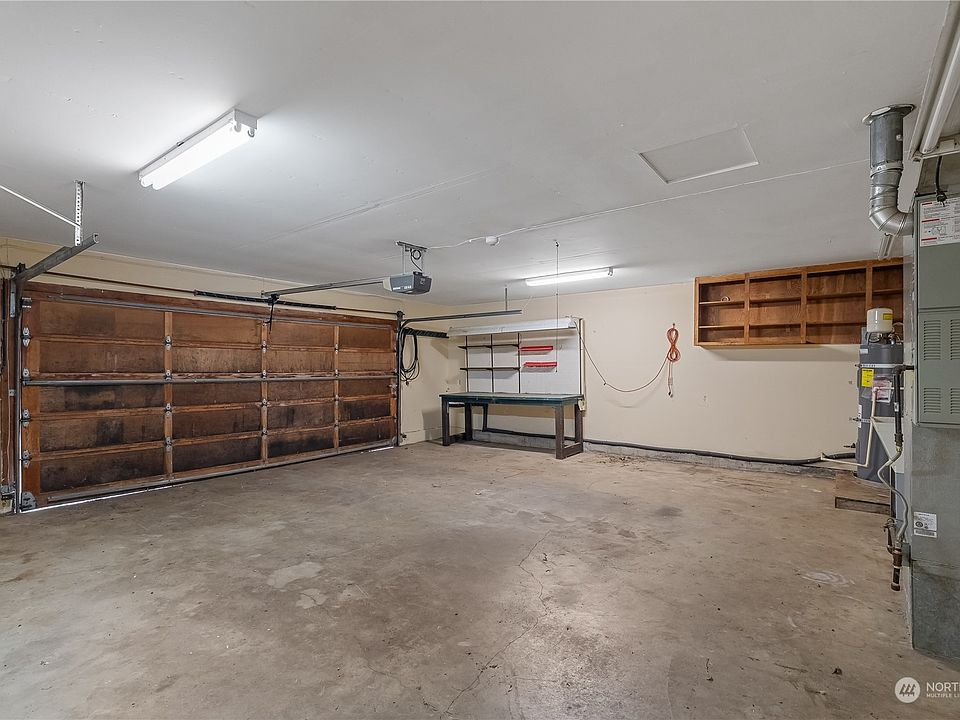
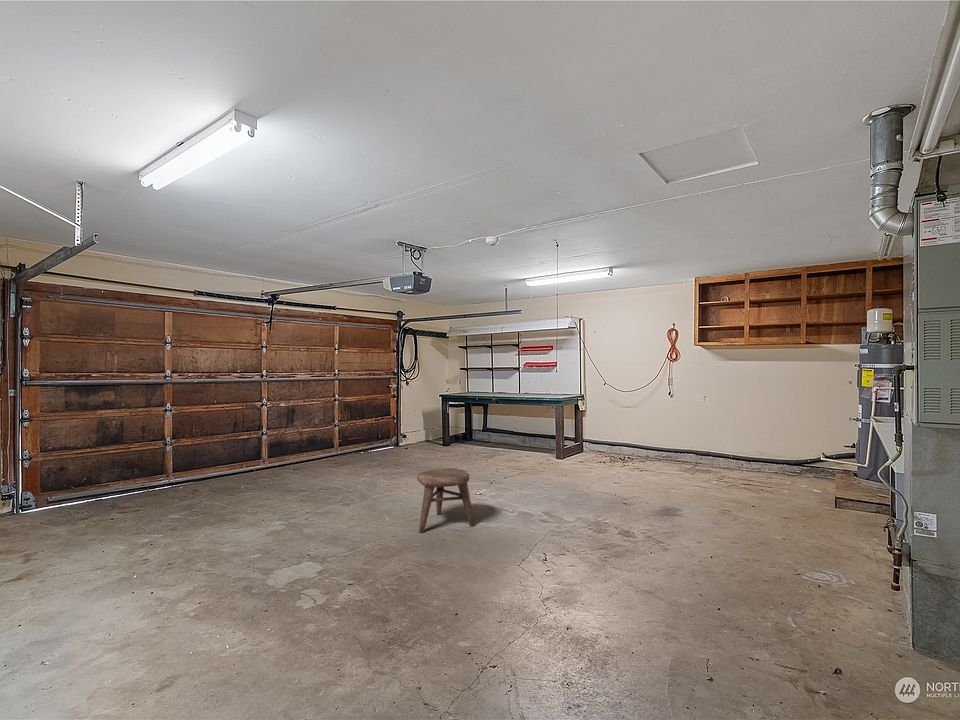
+ stool (446, 498)
